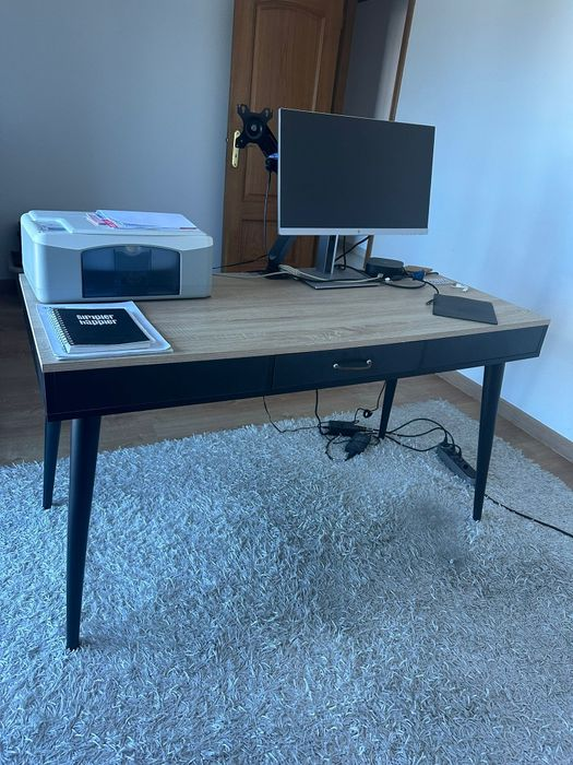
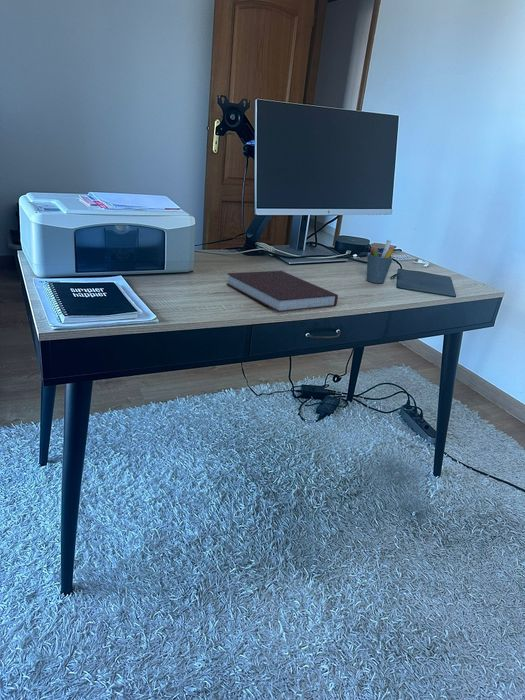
+ notebook (280, 289)
+ pen holder (379, 261)
